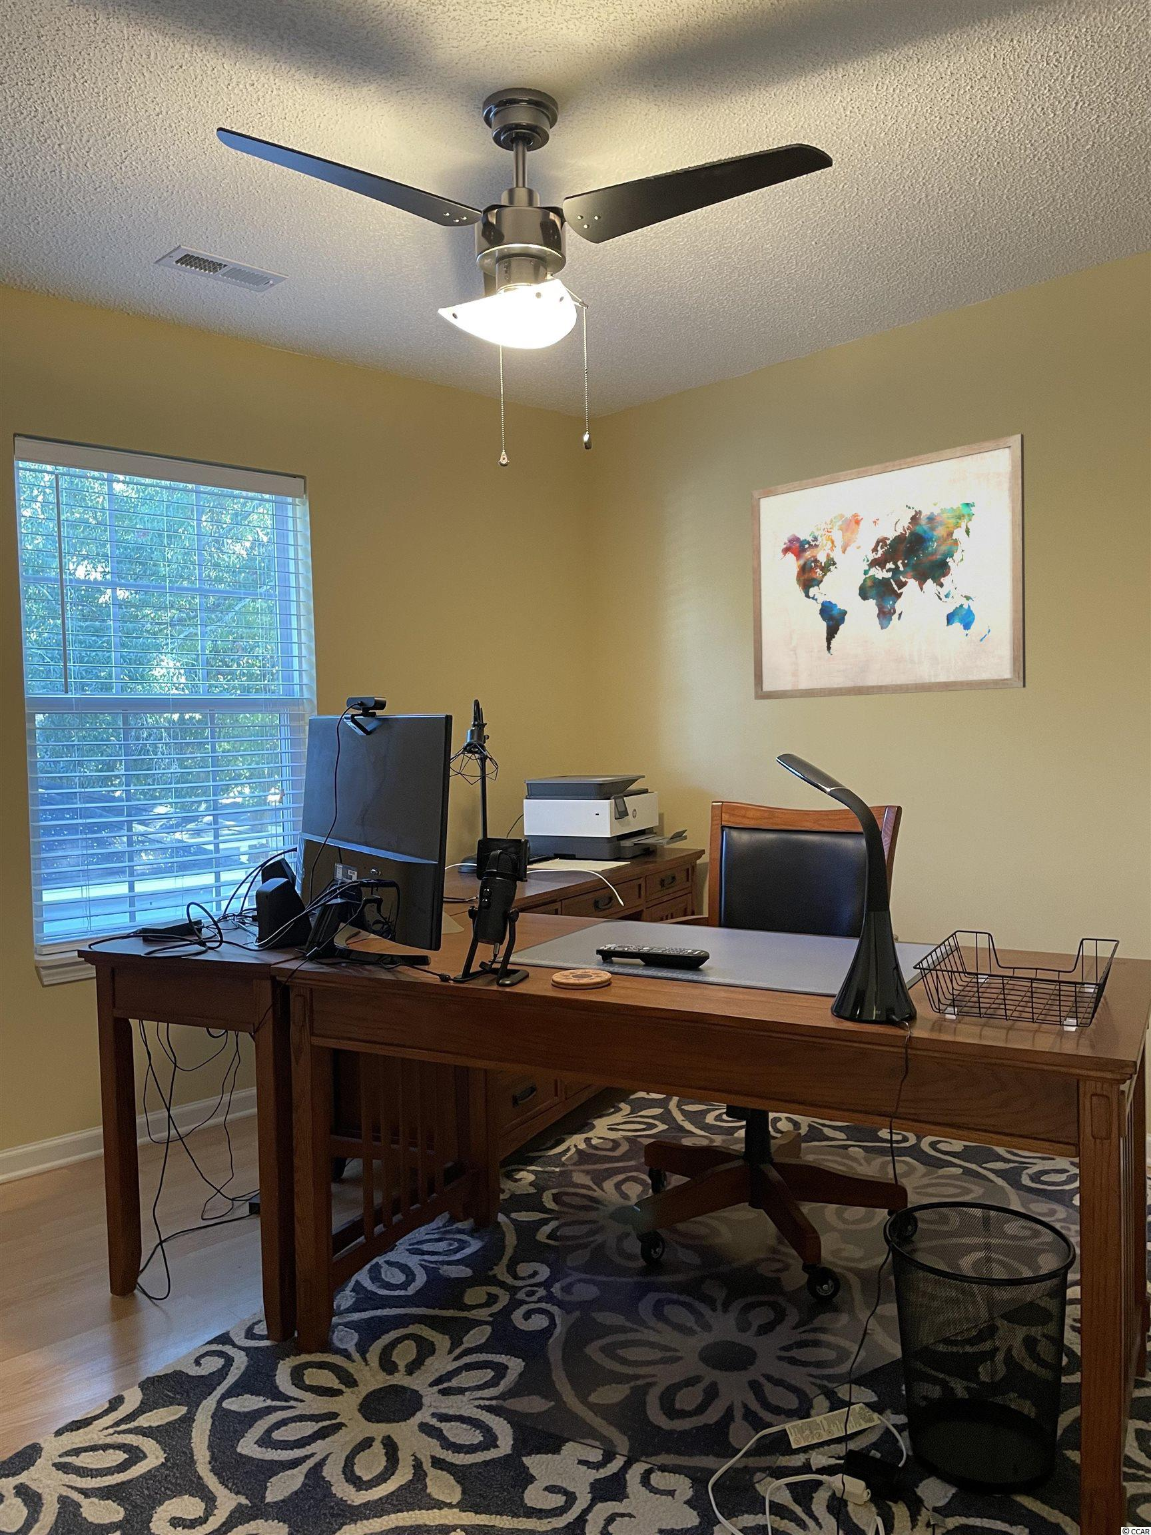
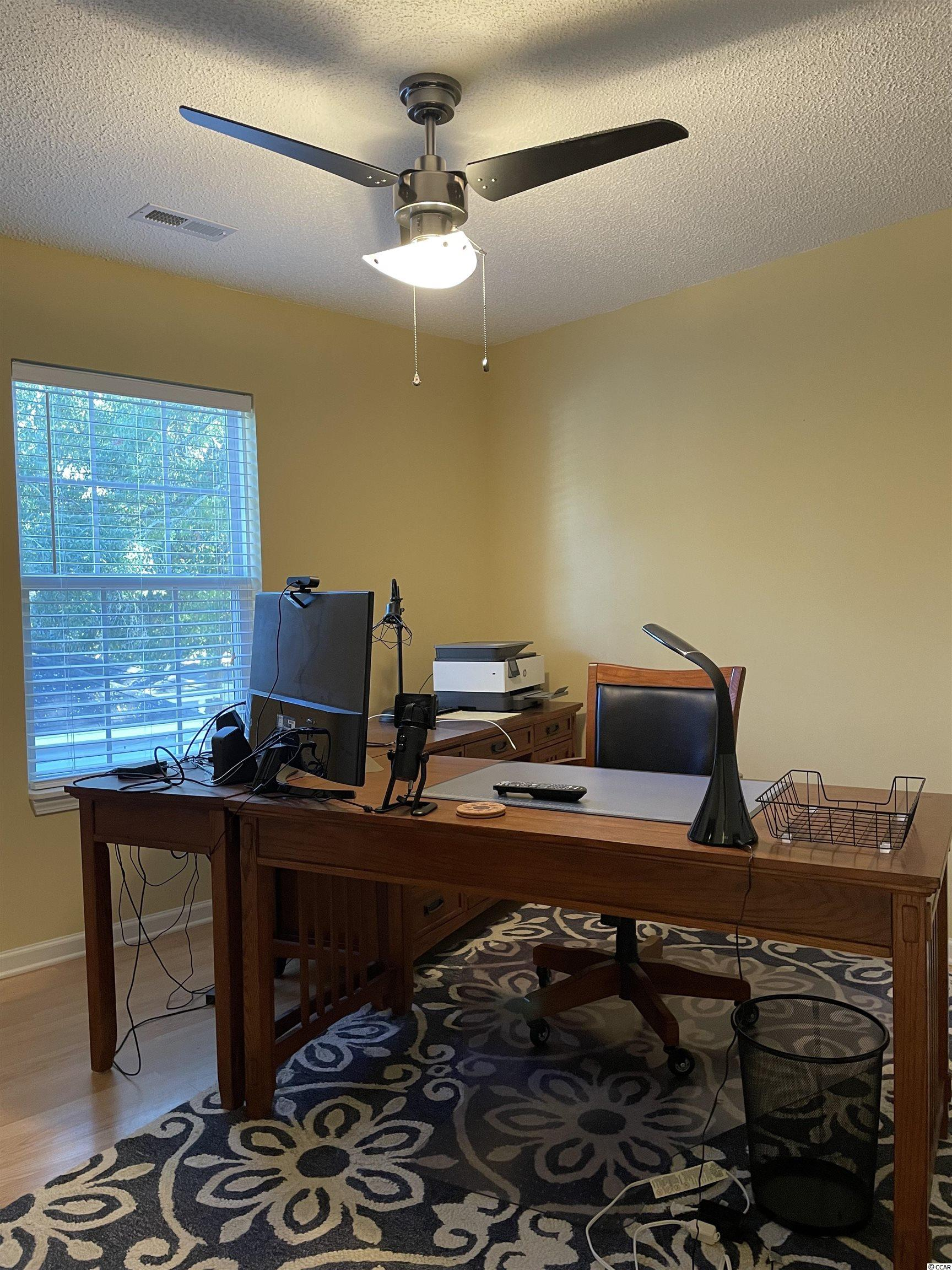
- wall art (875, 580)
